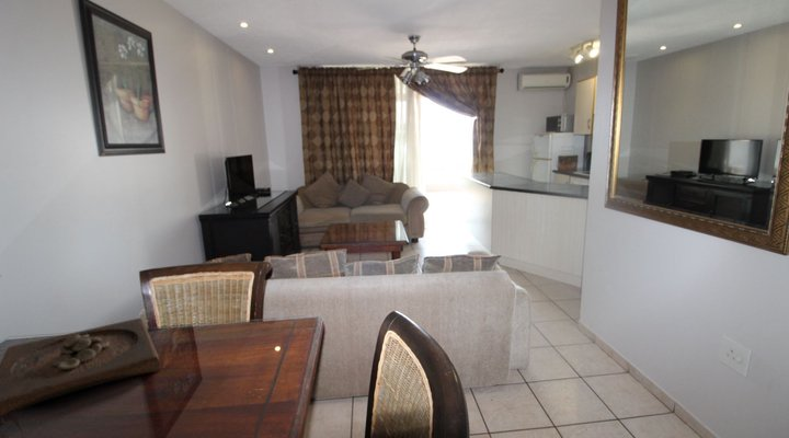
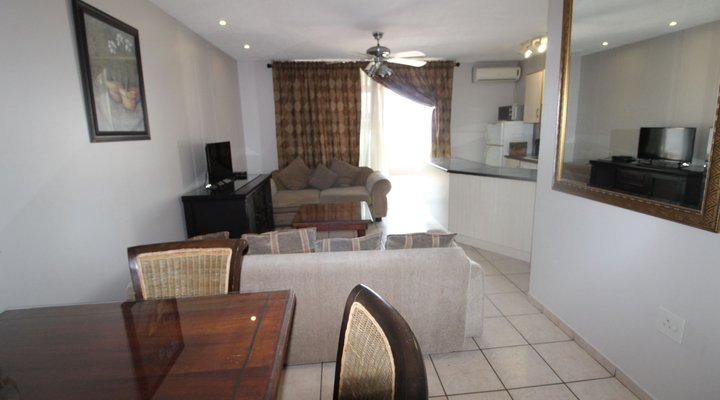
- wooden tray (80, 349)
